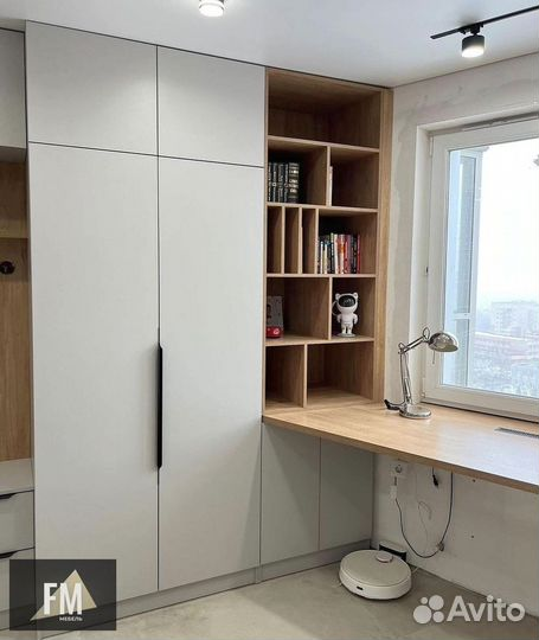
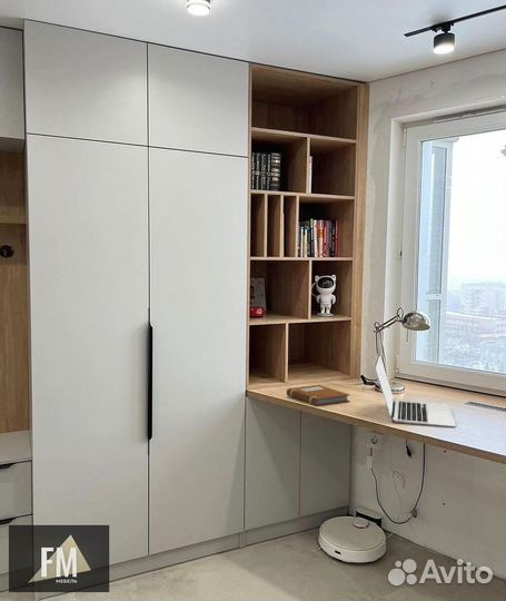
+ laptop (414, 402)
+ notebook (316, 394)
